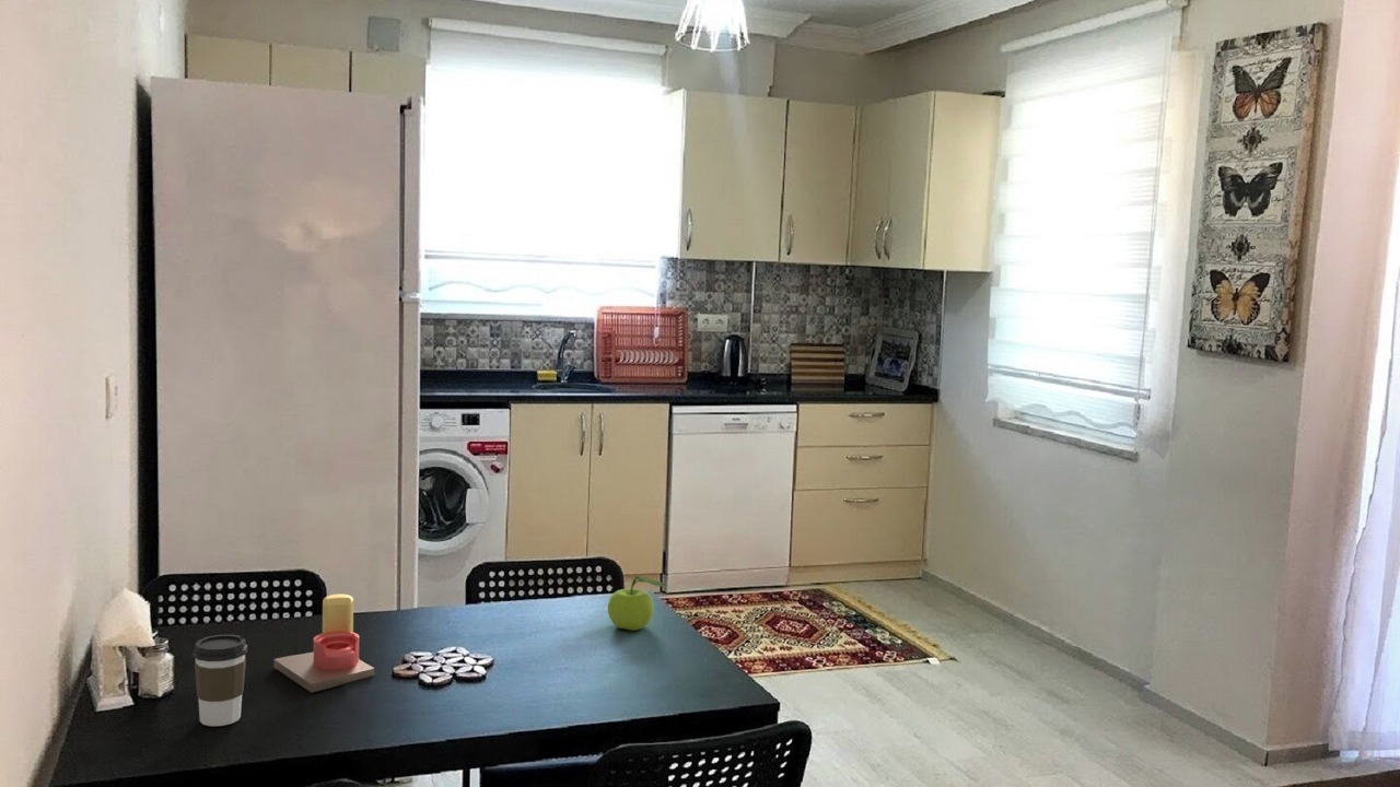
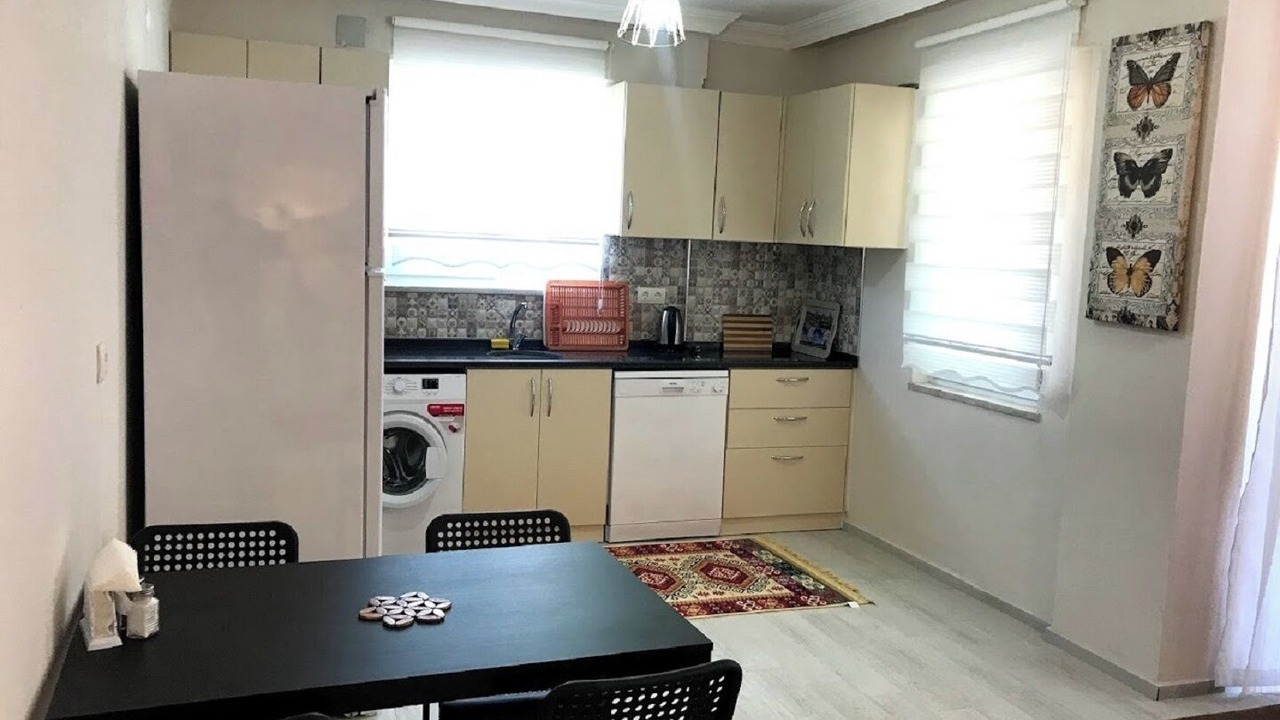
- candle (326, 638)
- fruit (639, 602)
- coffee cup (220, 680)
